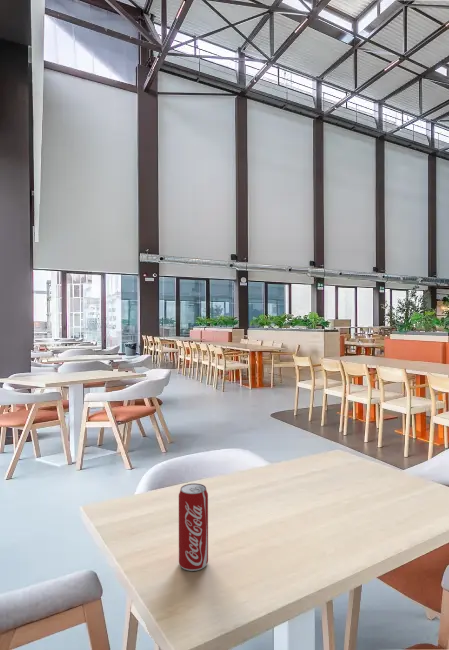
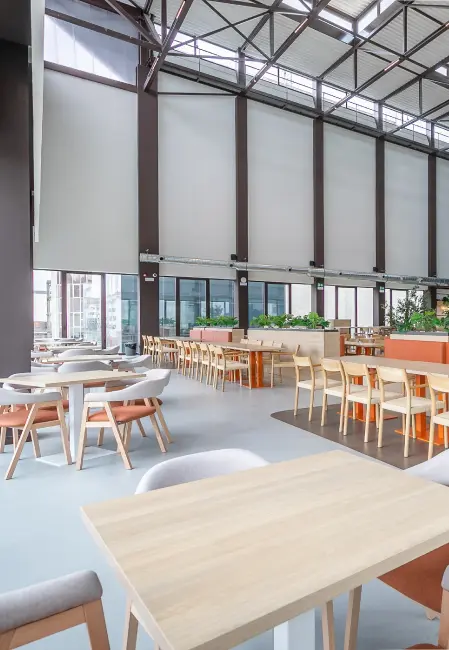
- beverage can (193, 525)
